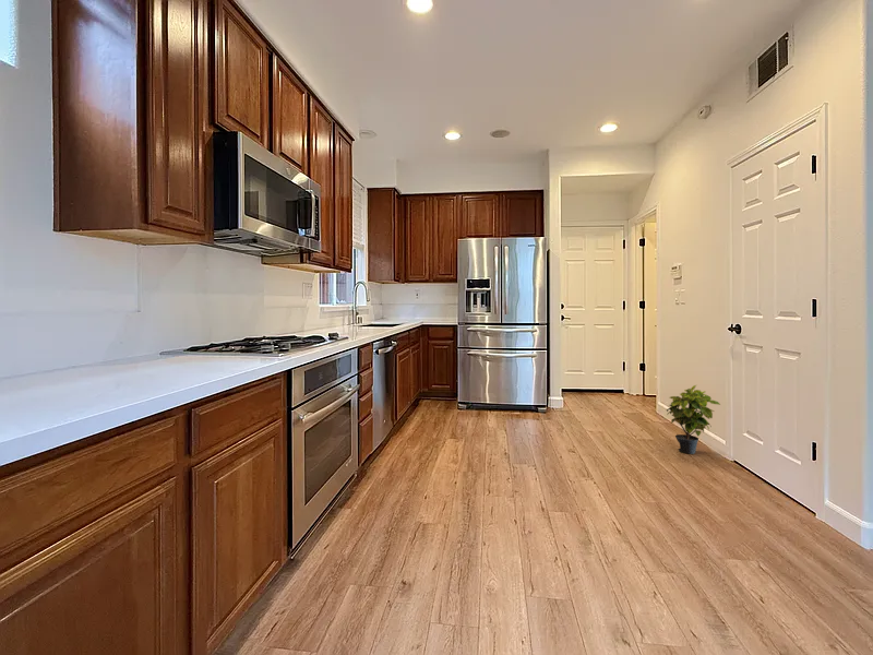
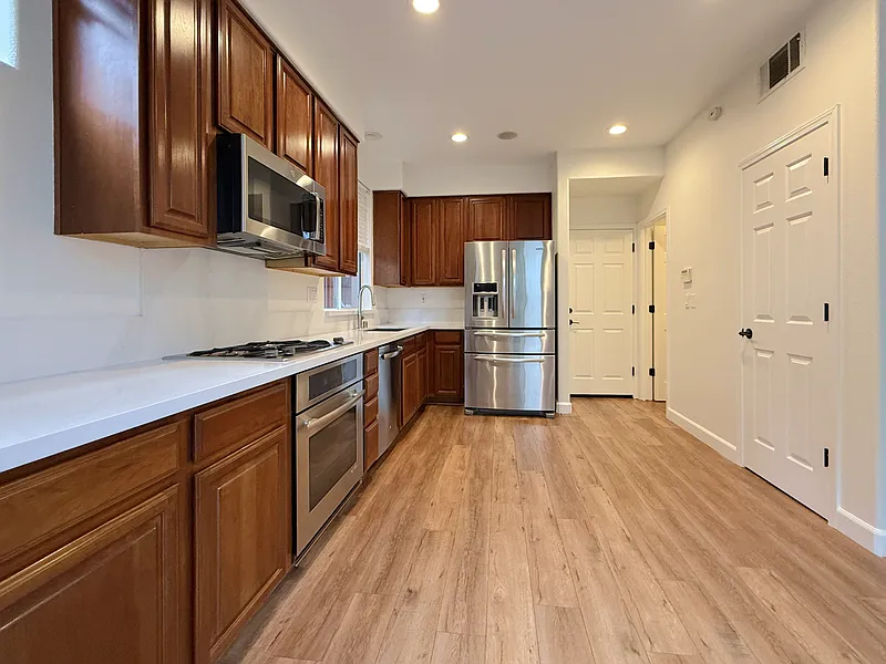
- potted plant (690, 418)
